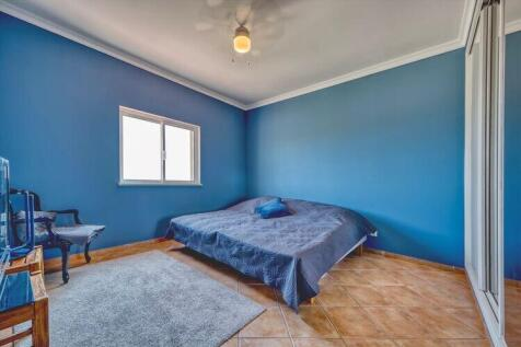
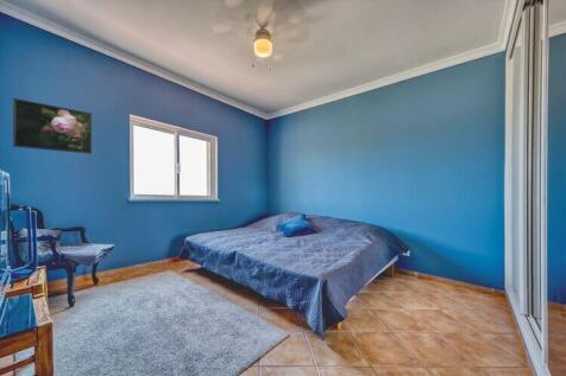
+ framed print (56, 128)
